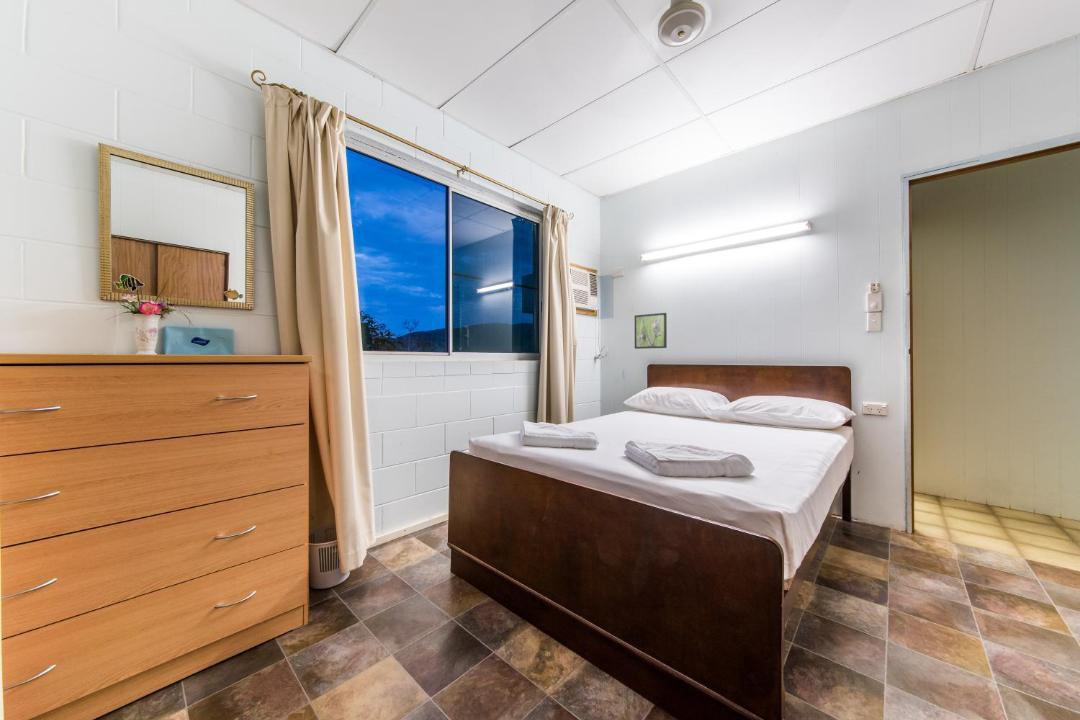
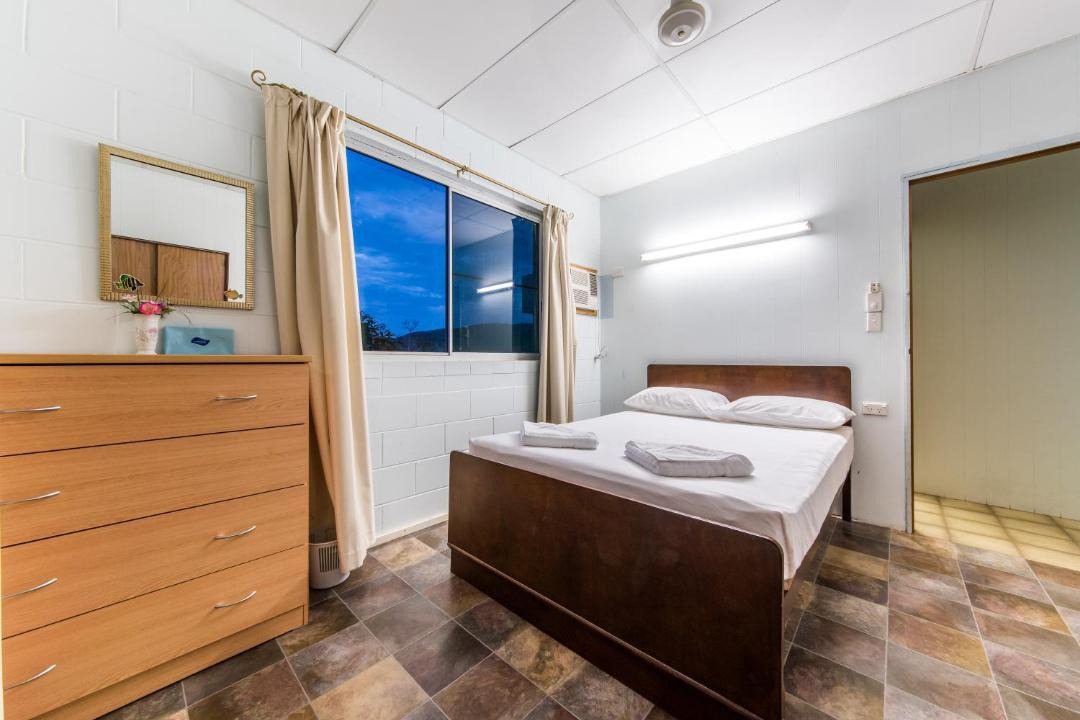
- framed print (650, 331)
